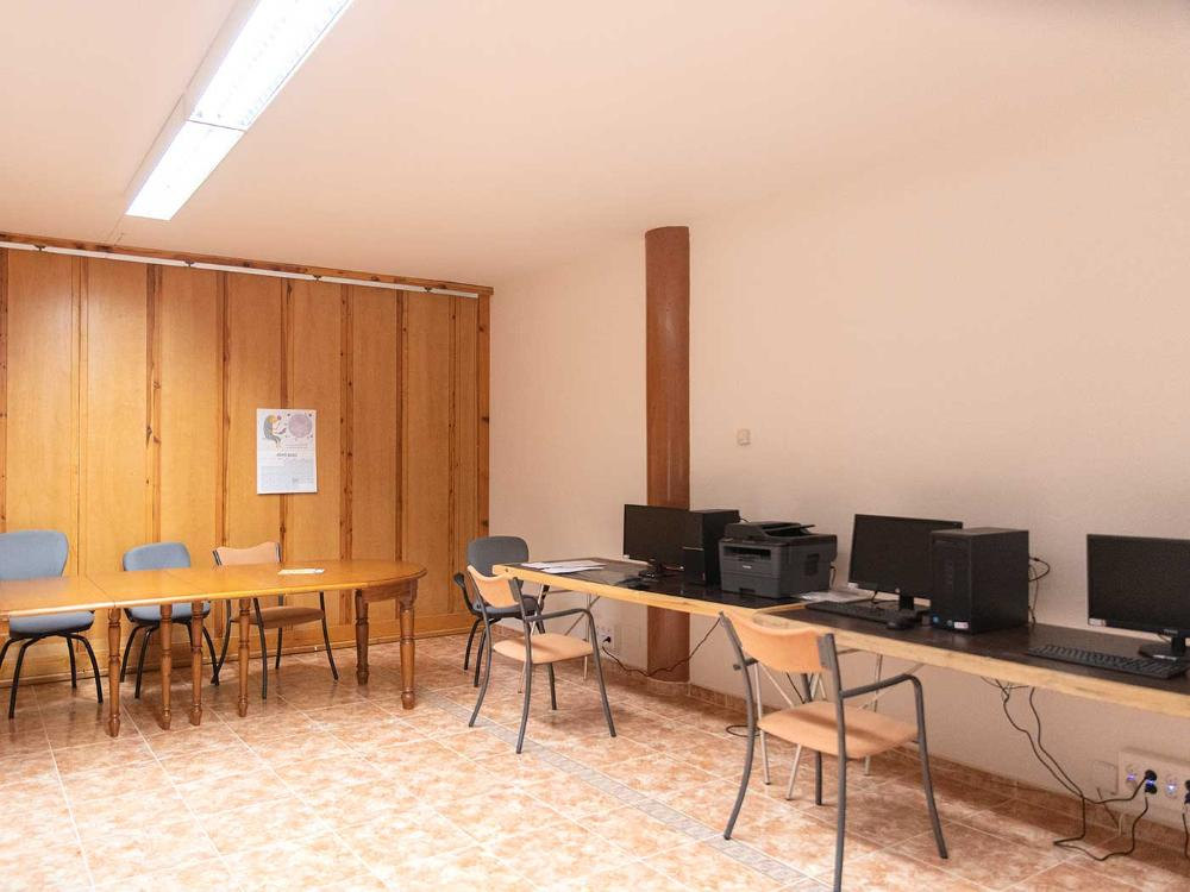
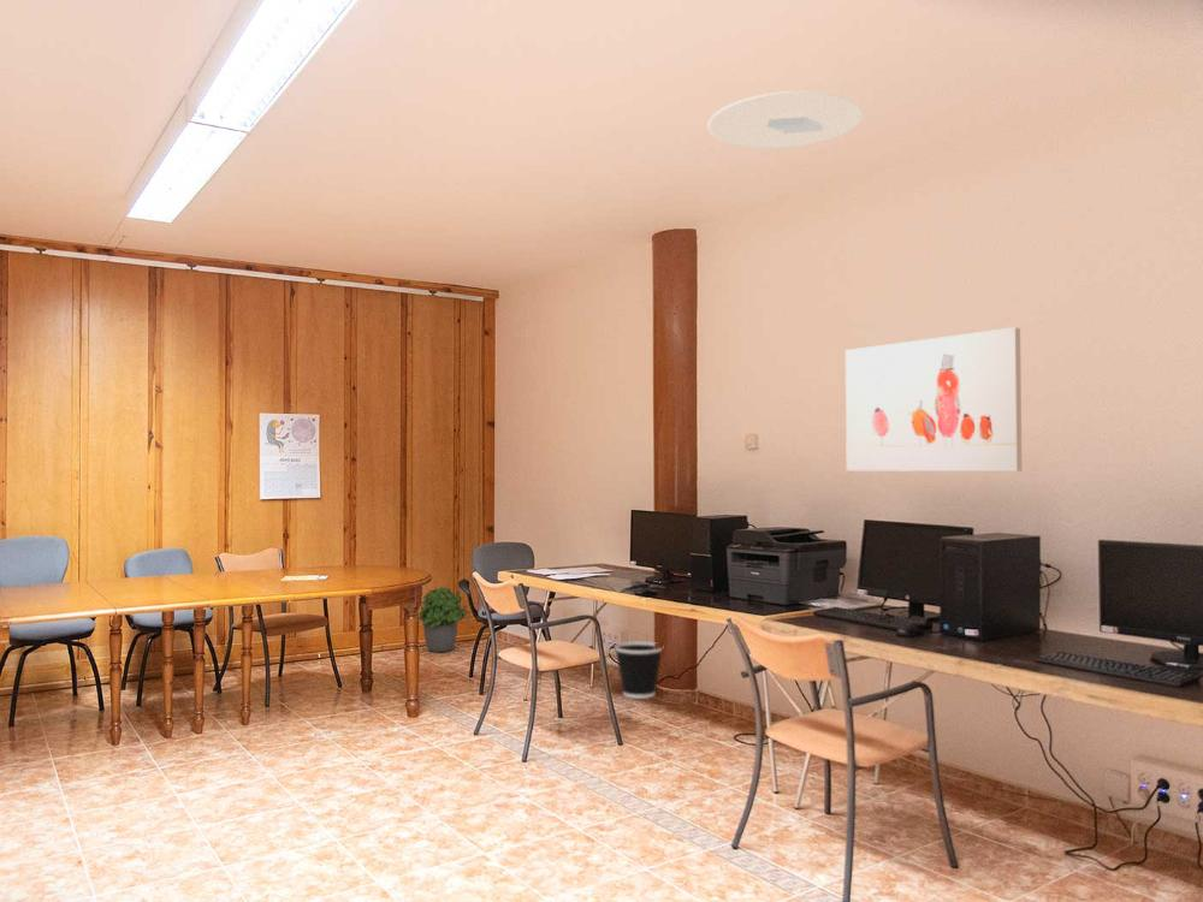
+ potted plant (442, 617)
+ wall art (925, 405)
+ wastebasket (639, 670)
+ ceiling light (783, 114)
